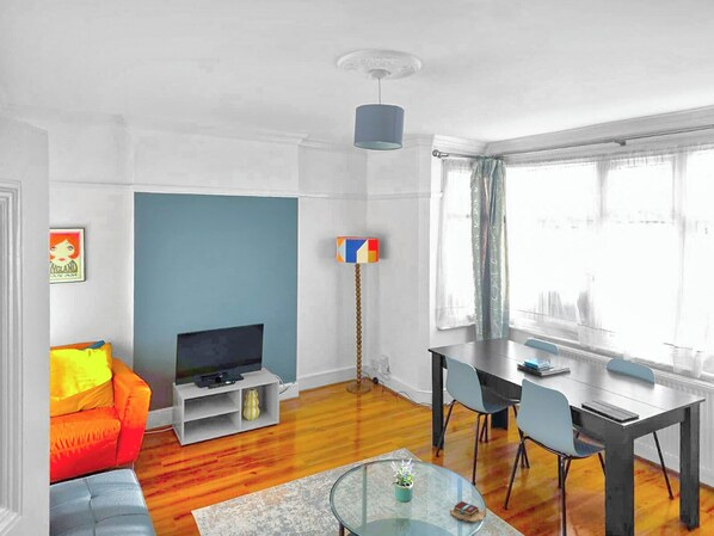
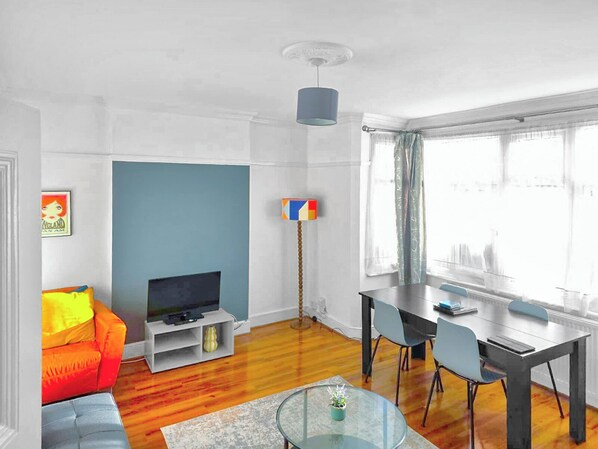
- book (466, 509)
